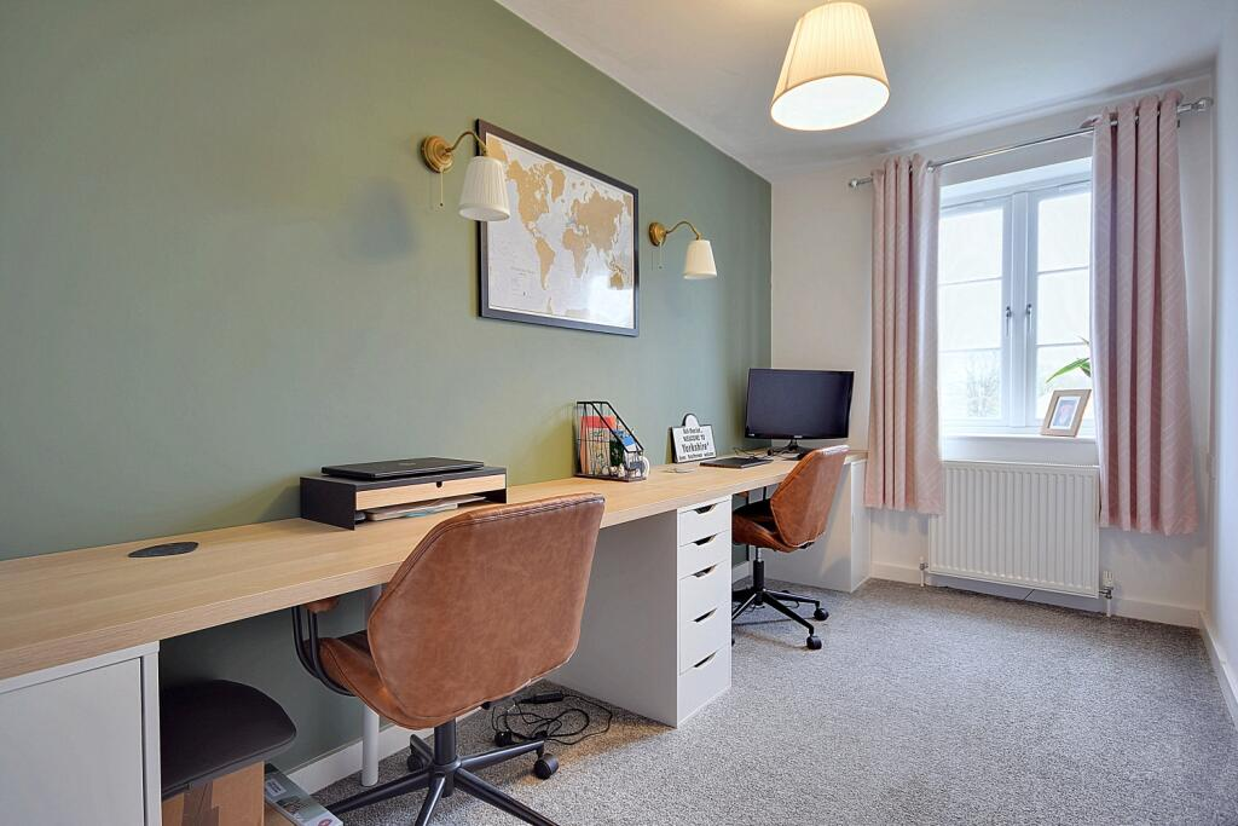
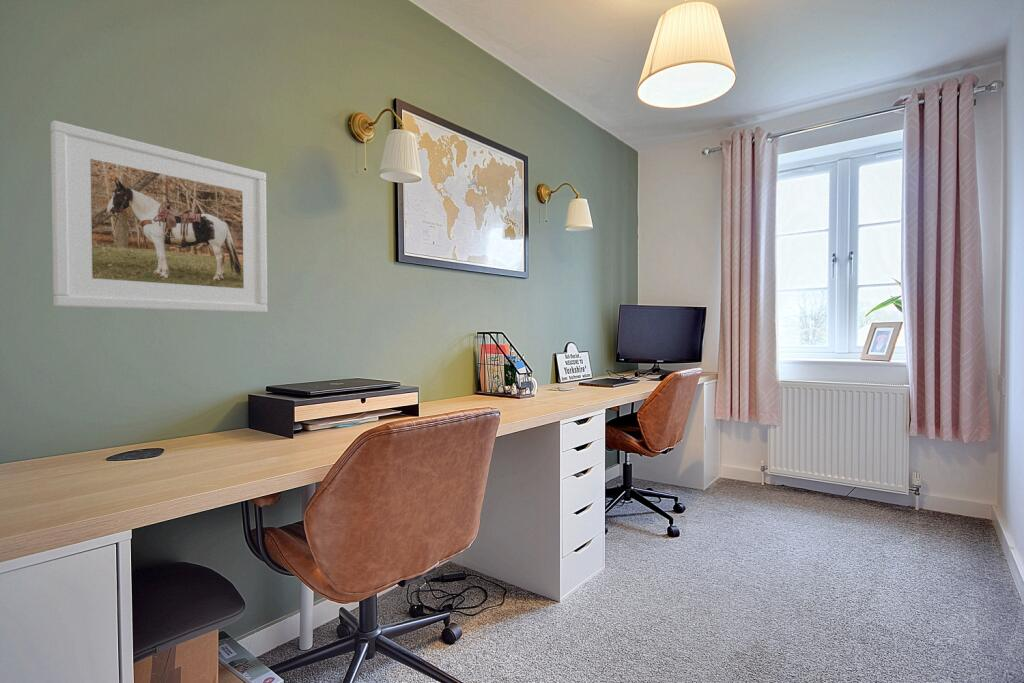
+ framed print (174, 230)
